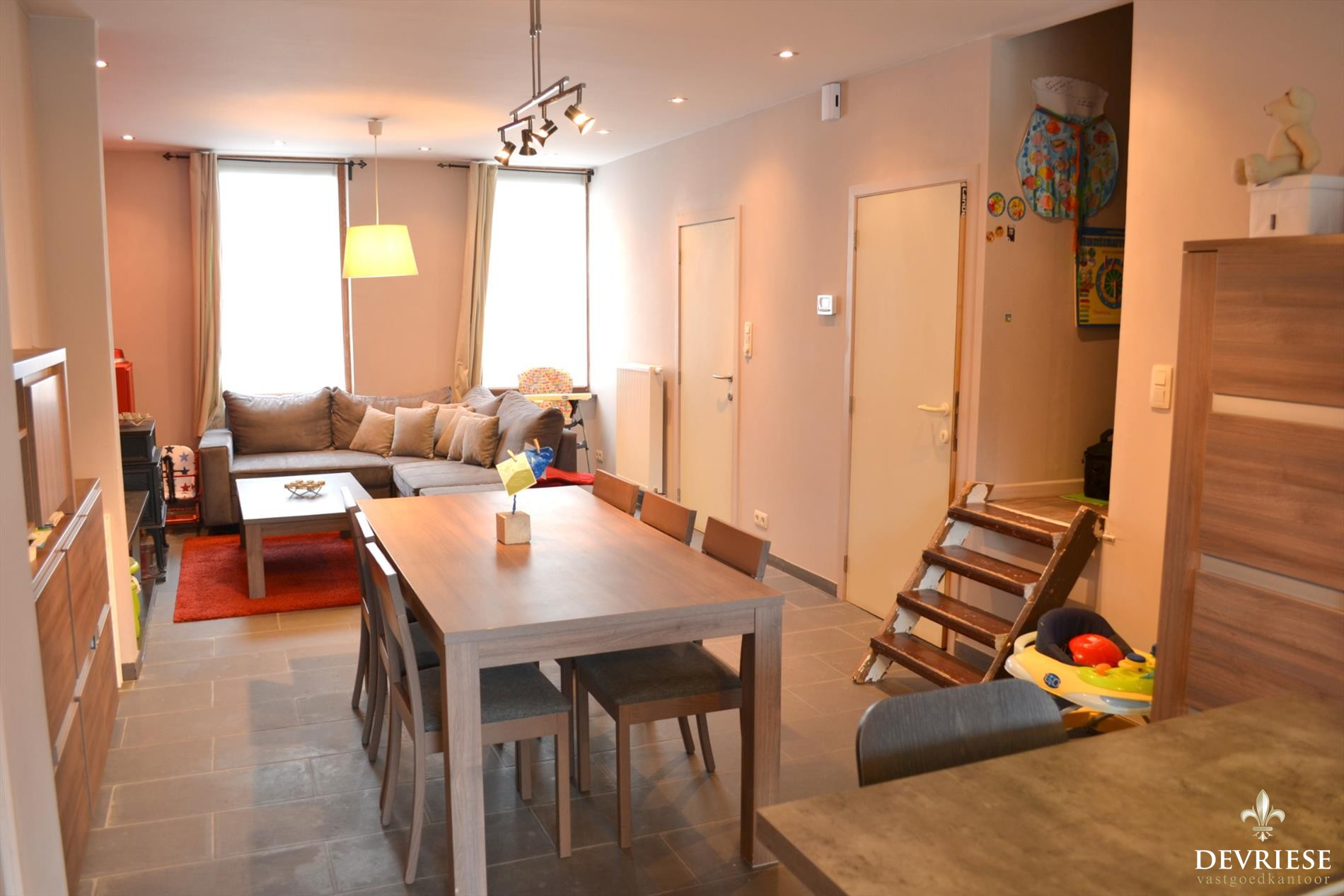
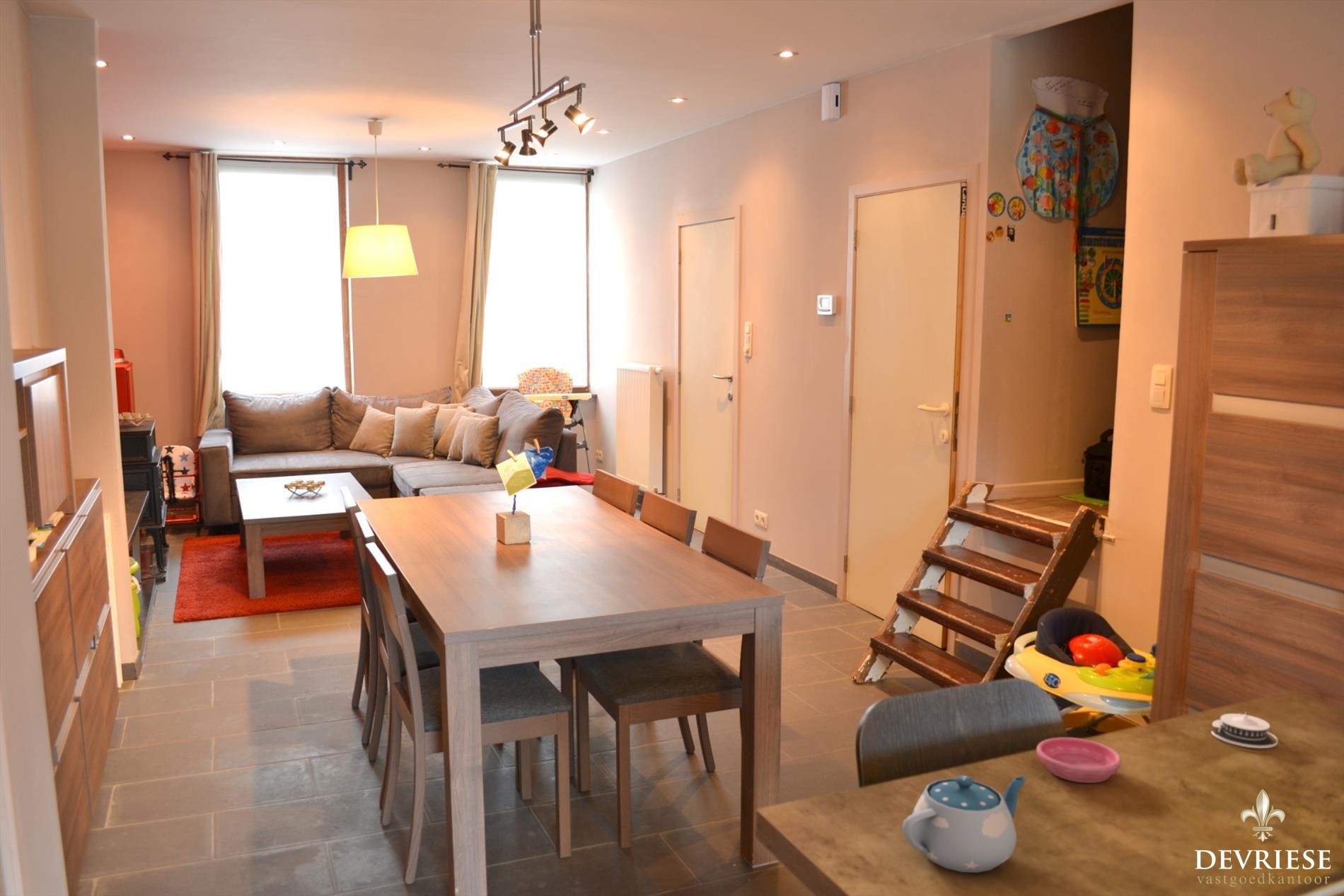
+ architectural model (1245, 723)
+ saucer (1078, 761)
+ chinaware (966, 815)
